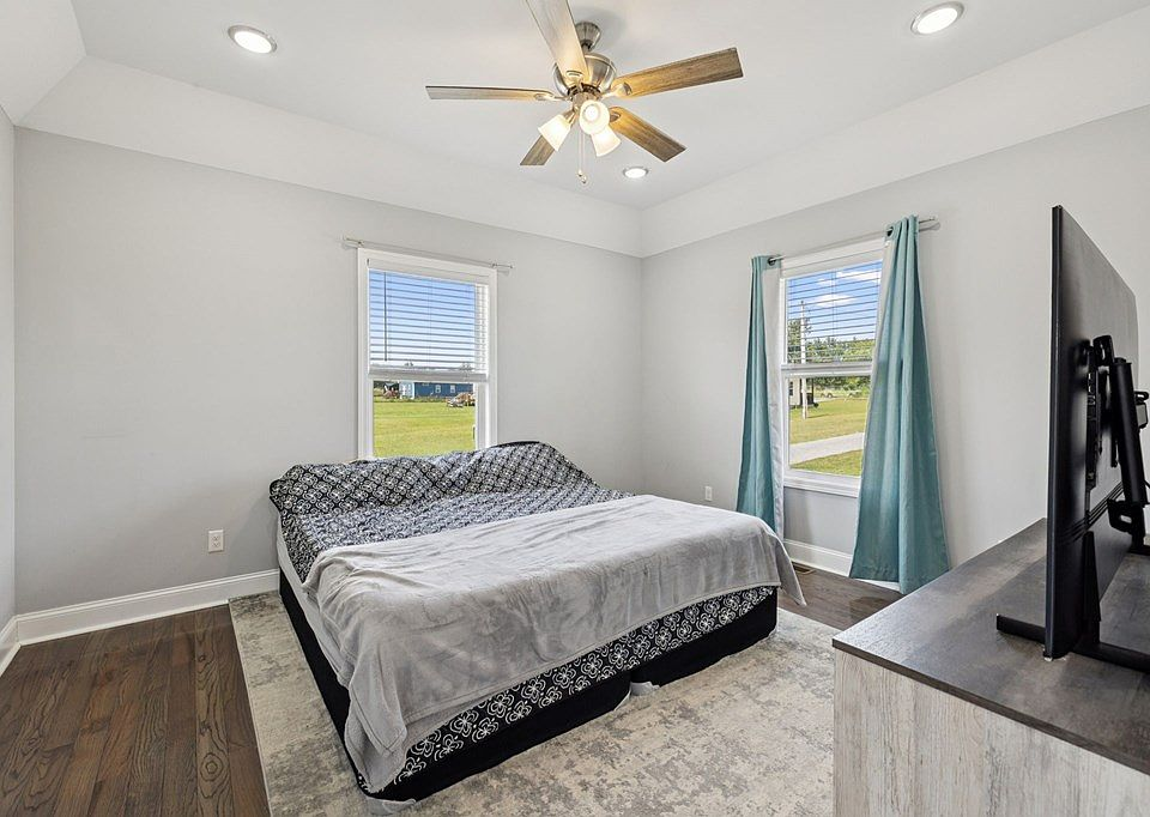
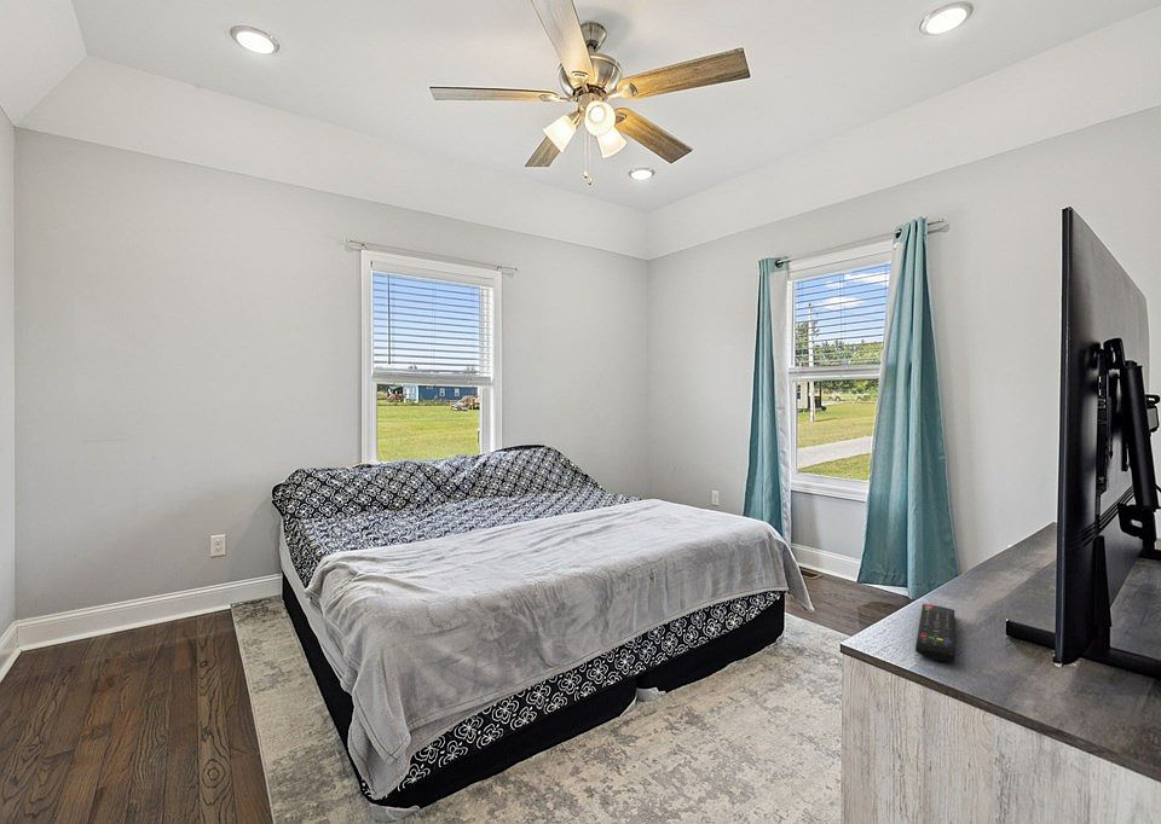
+ remote control (936, 629)
